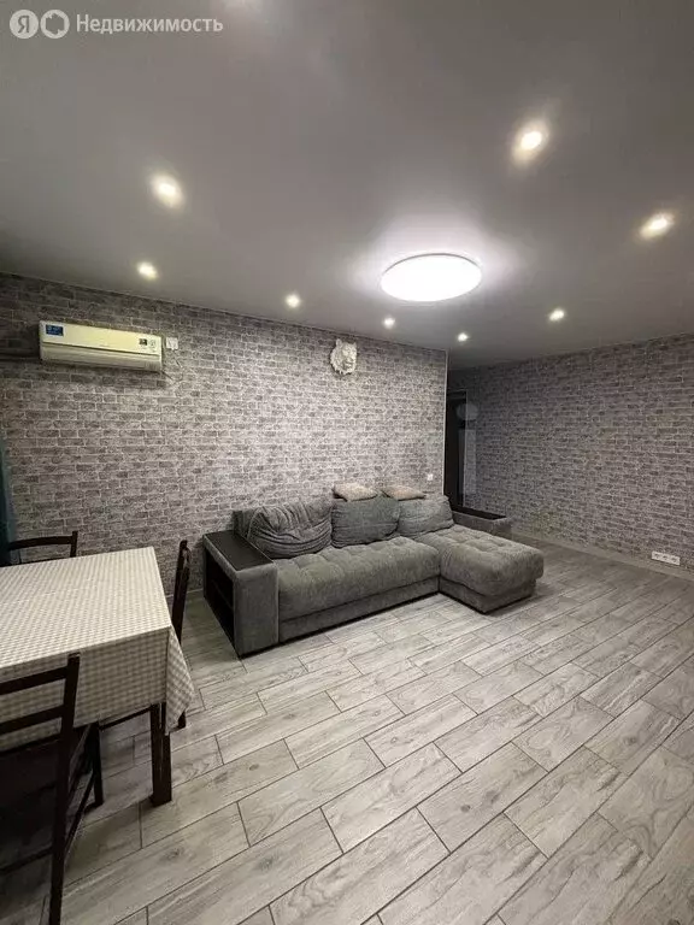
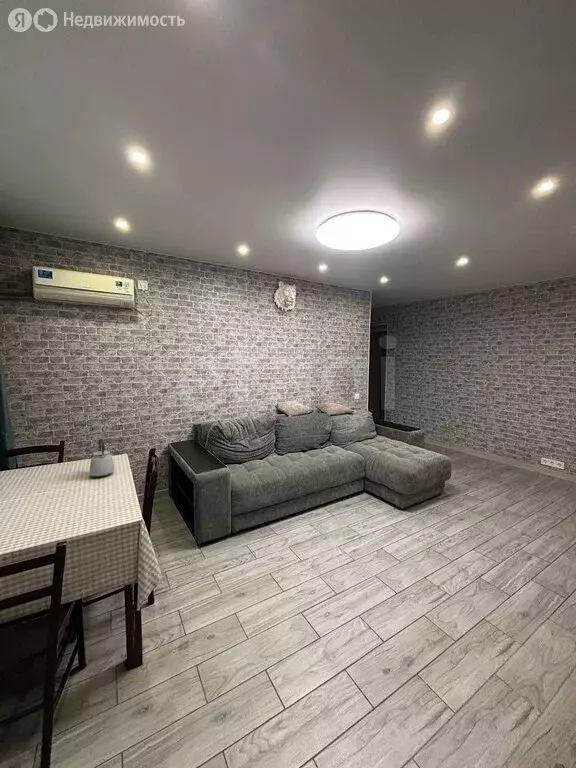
+ kettle (101, 456)
